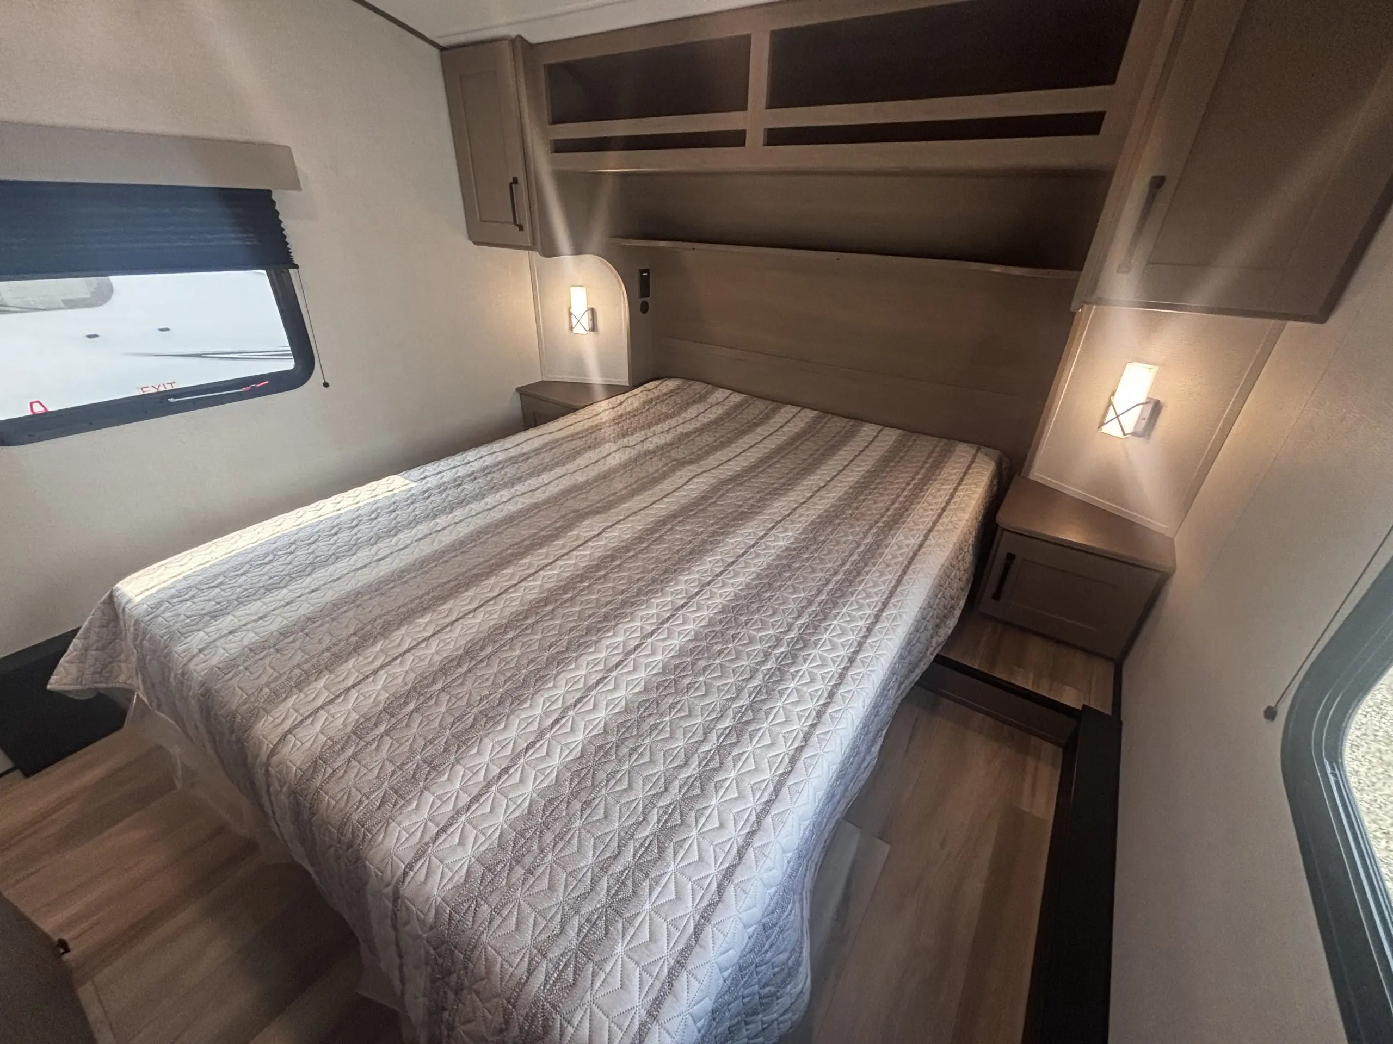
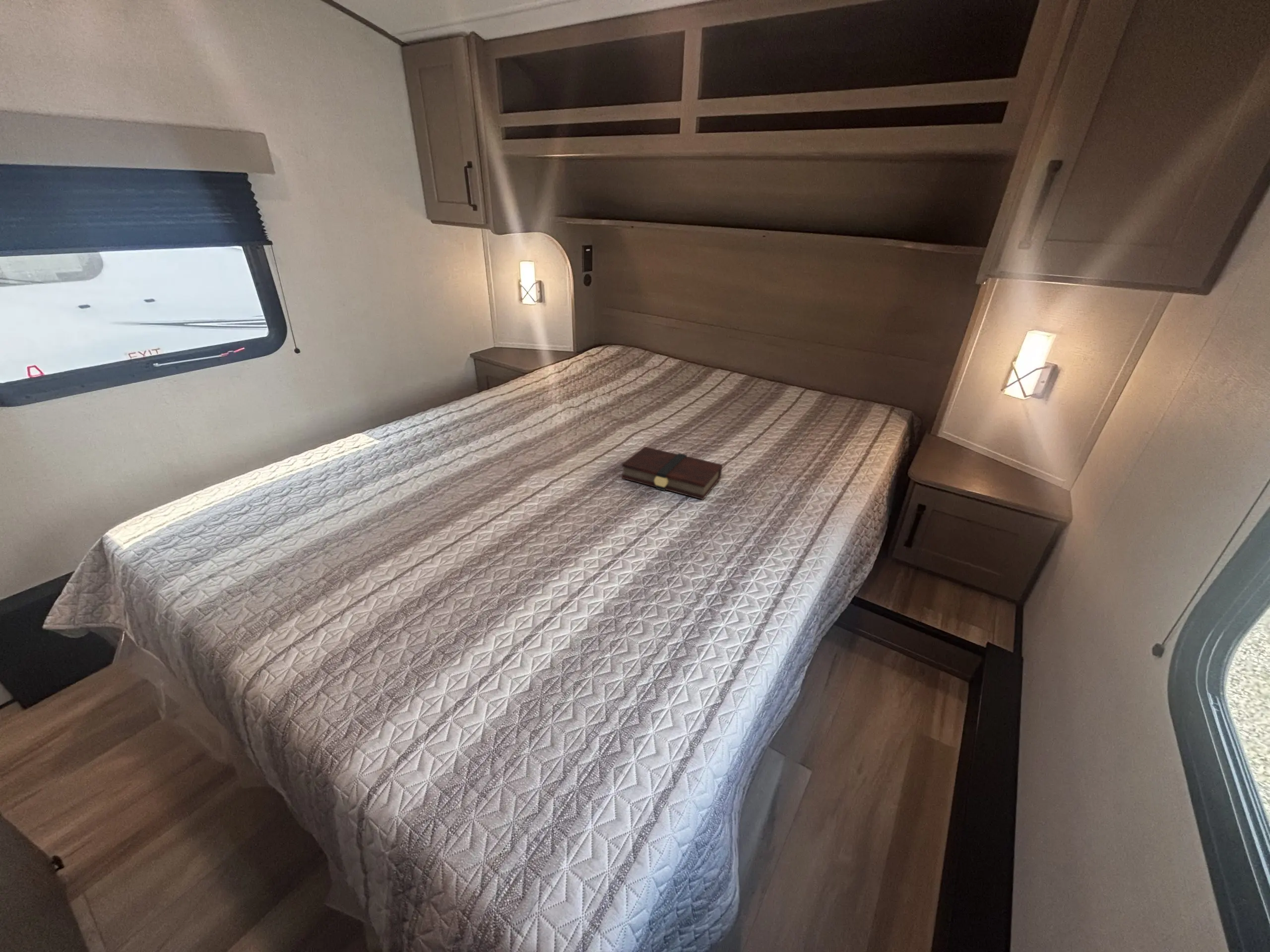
+ book (672, 471)
